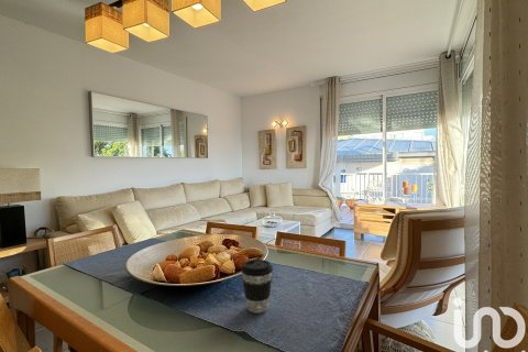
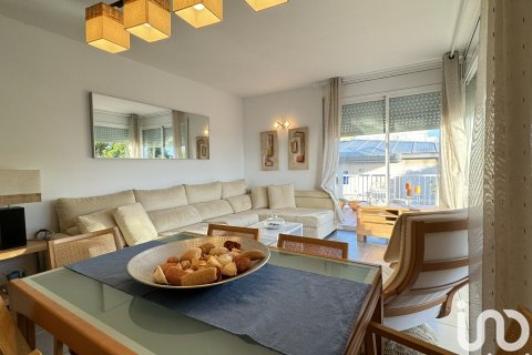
- coffee cup (257, 285)
